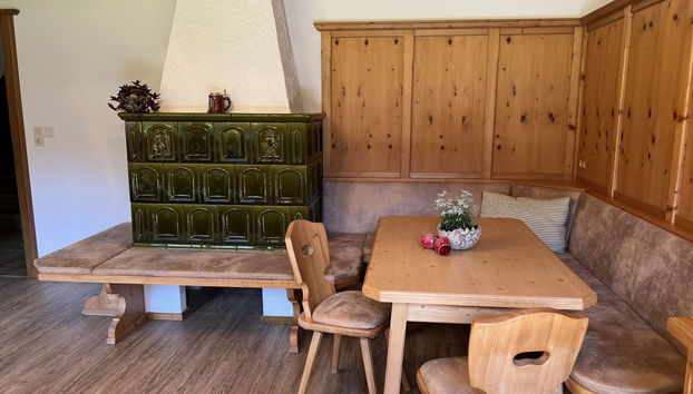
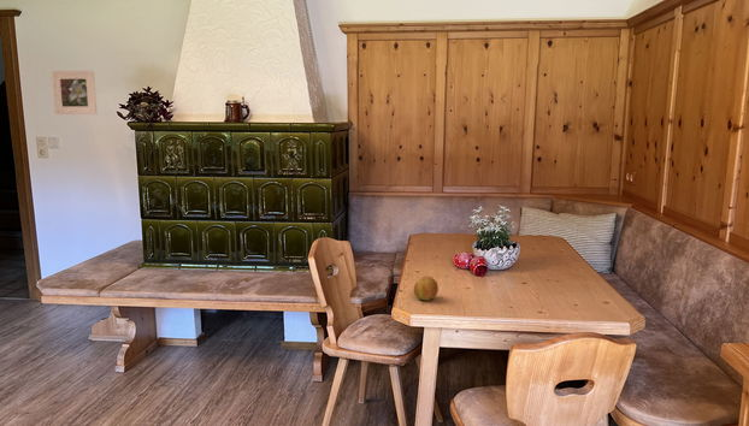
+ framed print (73, 93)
+ apple (425, 286)
